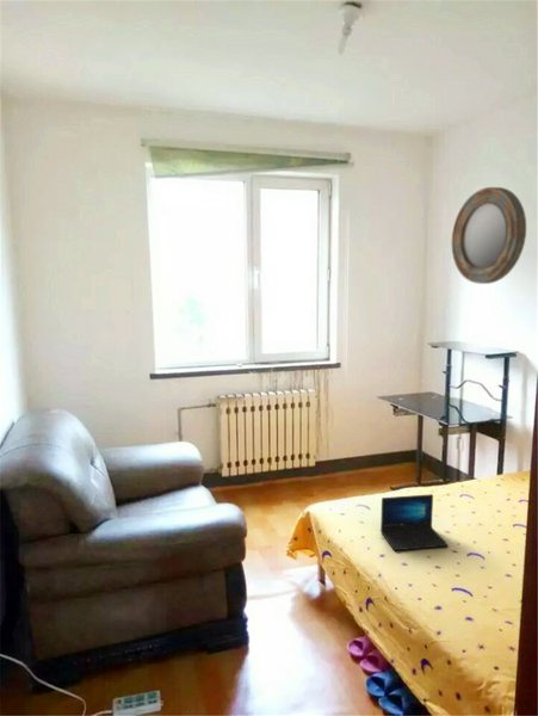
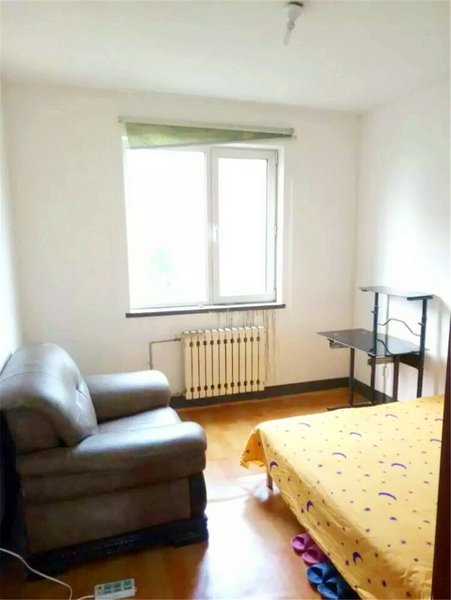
- laptop (414, 520)
- home mirror (484, 236)
